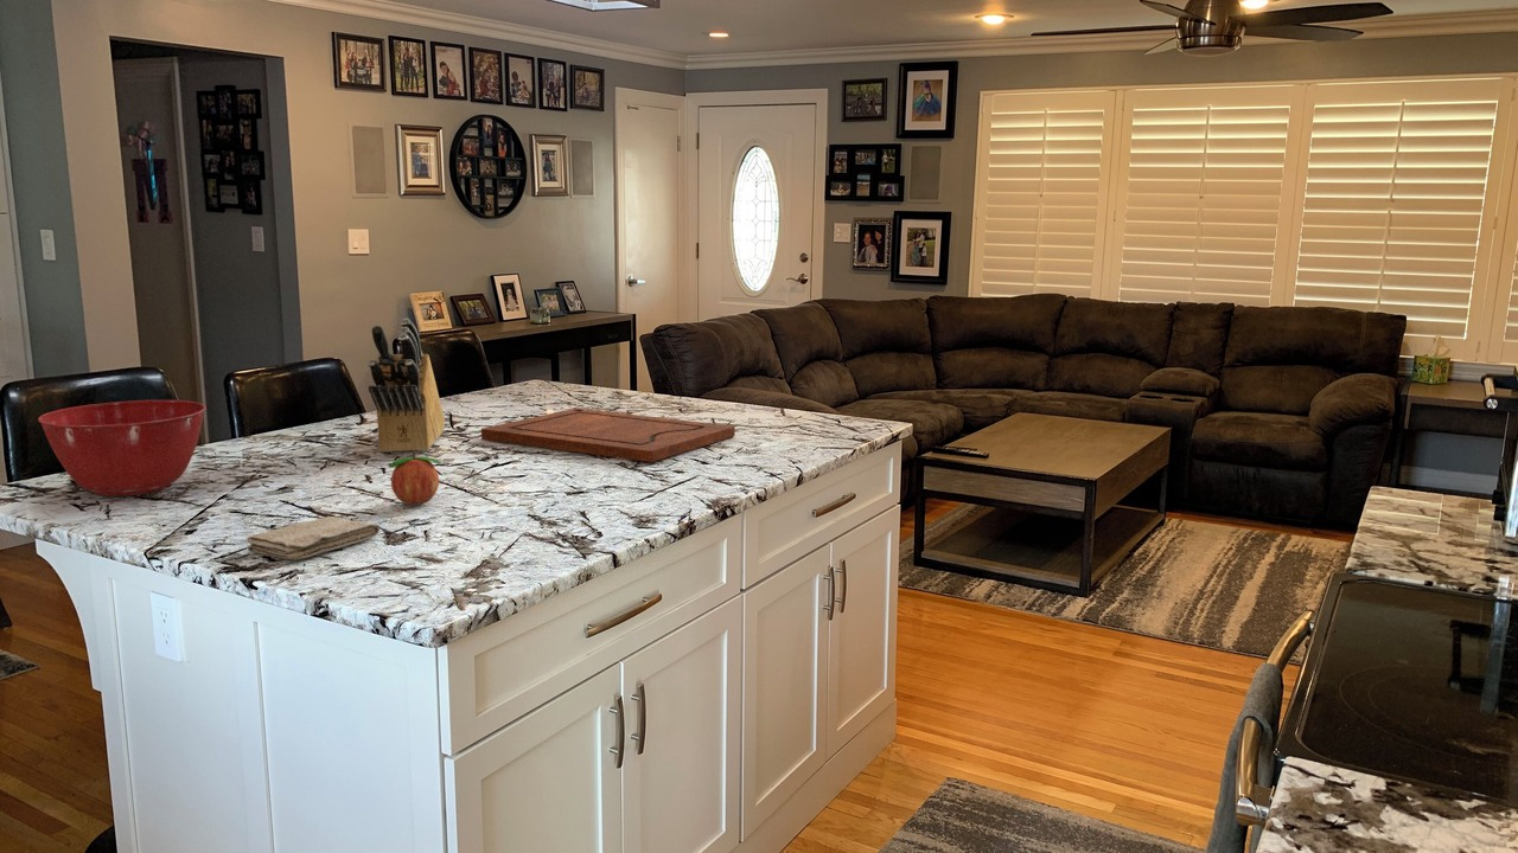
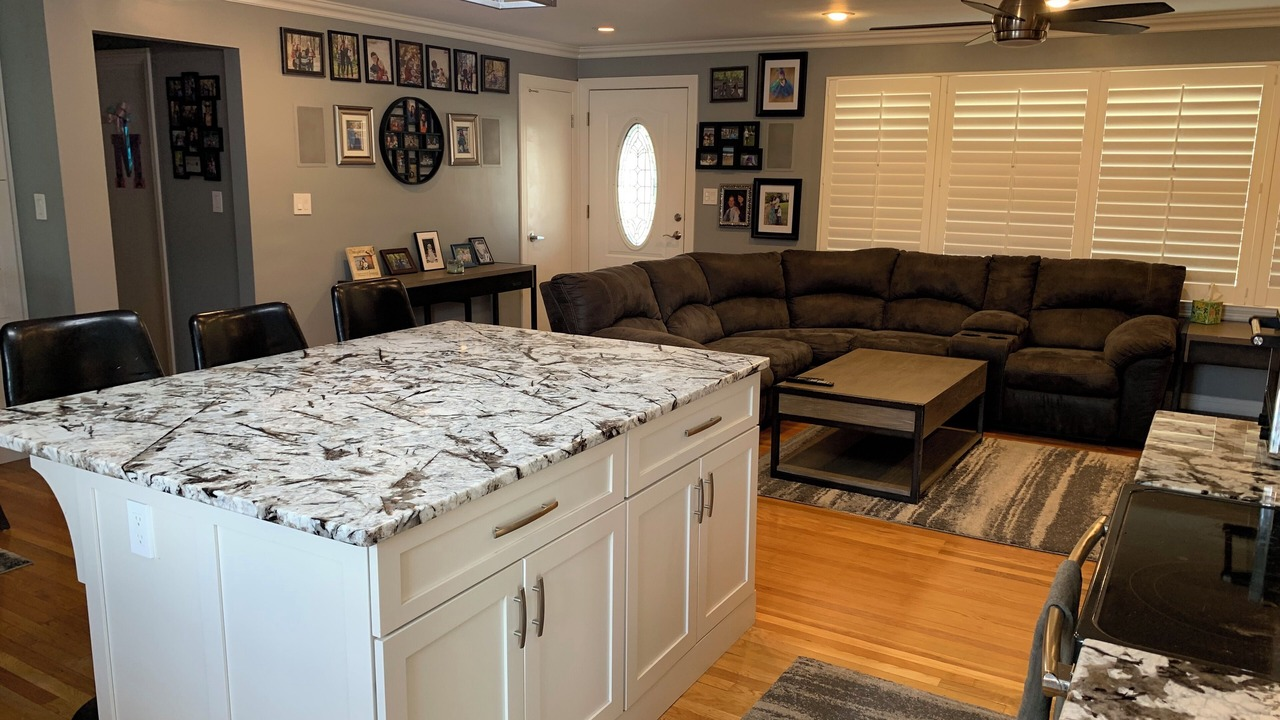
- mixing bowl (127, 449)
- knife block (407, 380)
- fruit (415, 476)
- cutting board (610, 432)
- washcloth (312, 535)
